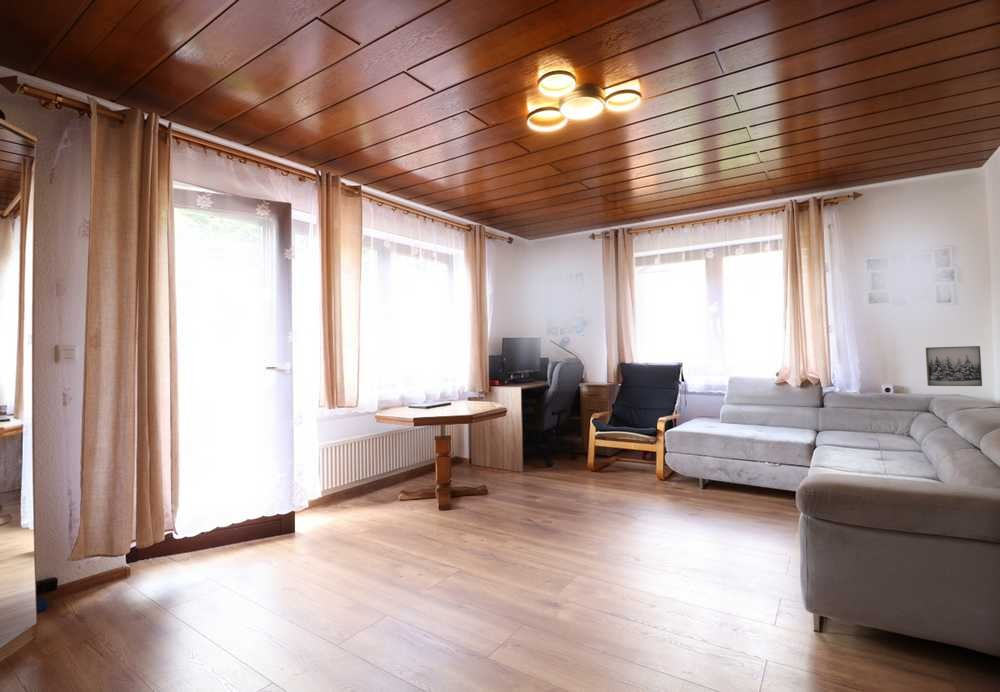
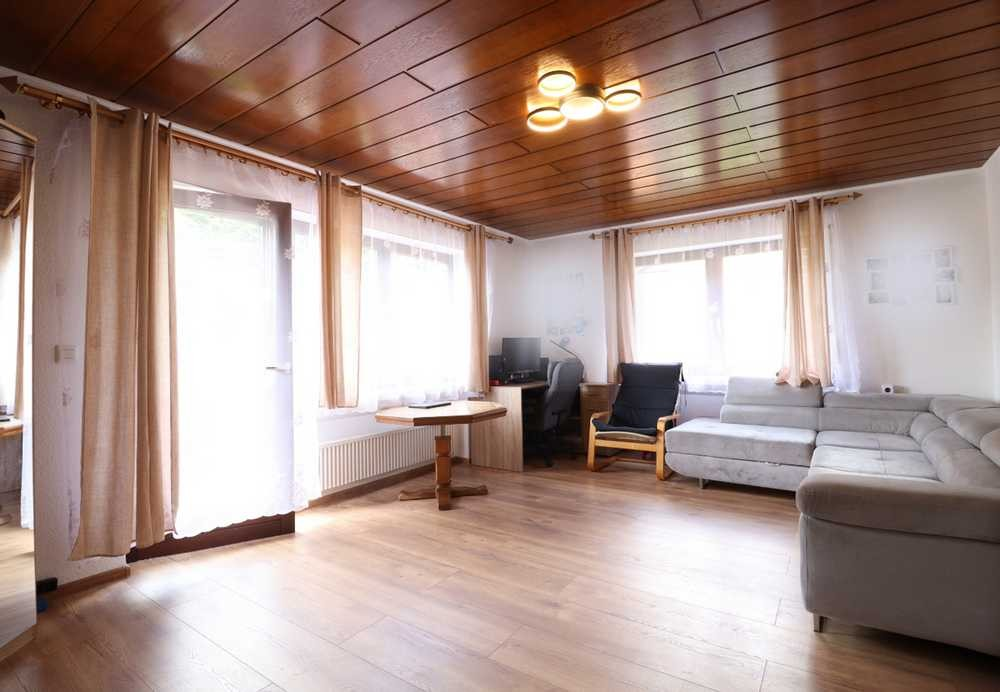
- wall art (953, 366)
